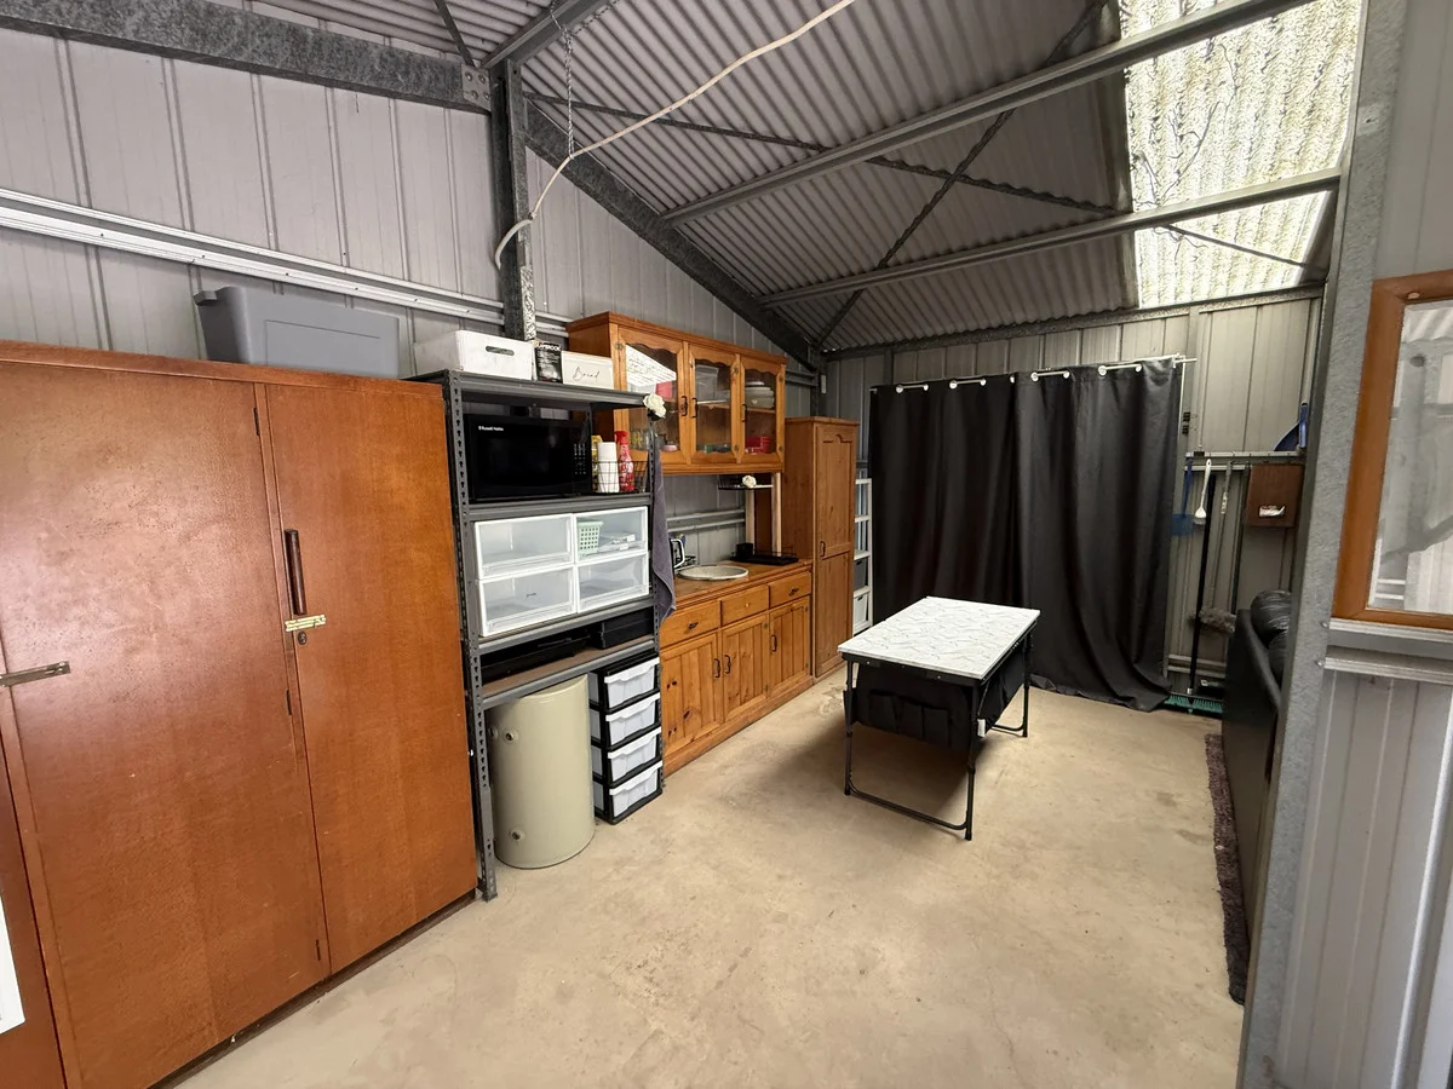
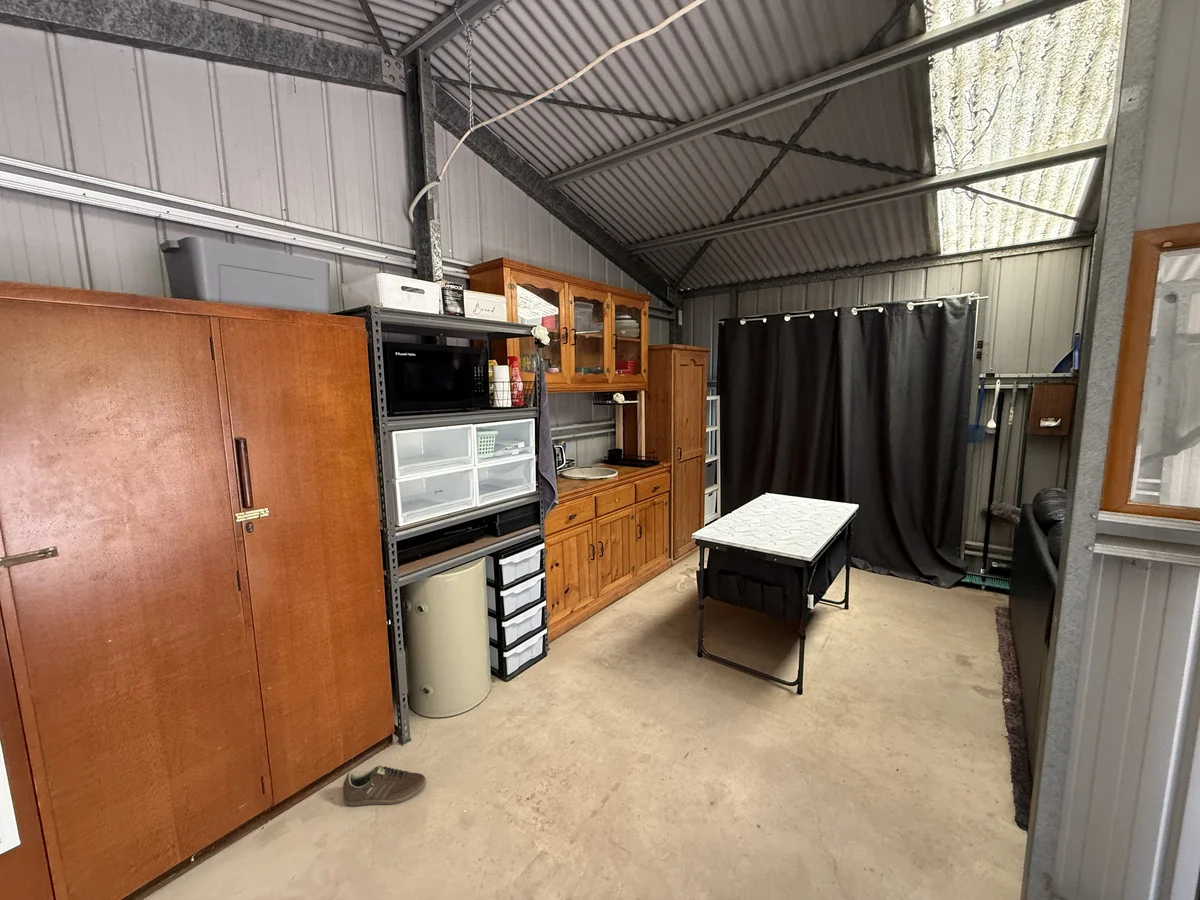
+ sneaker (384, 782)
